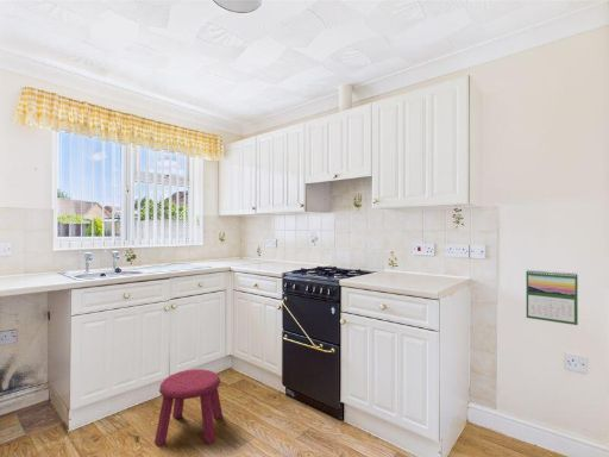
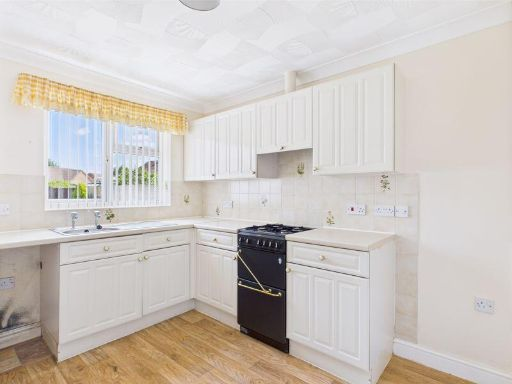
- calendar (551, 295)
- stool (190, 397)
